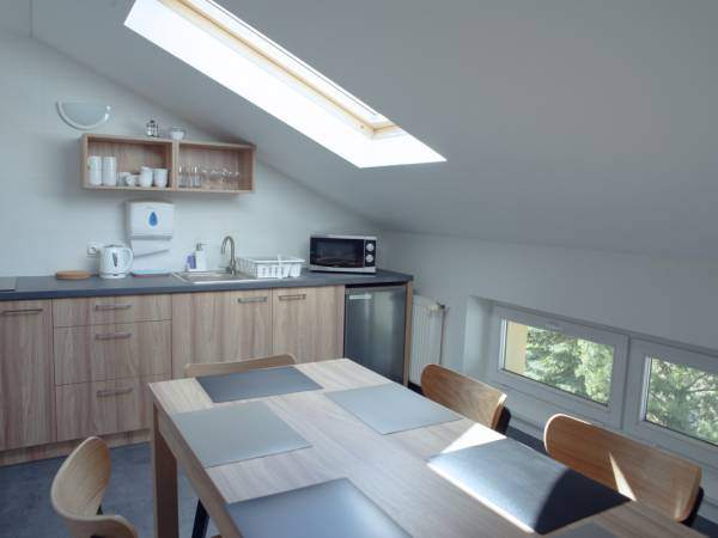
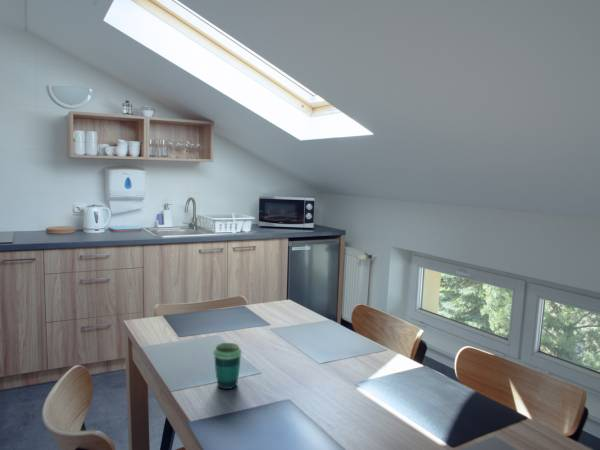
+ cup (227, 366)
